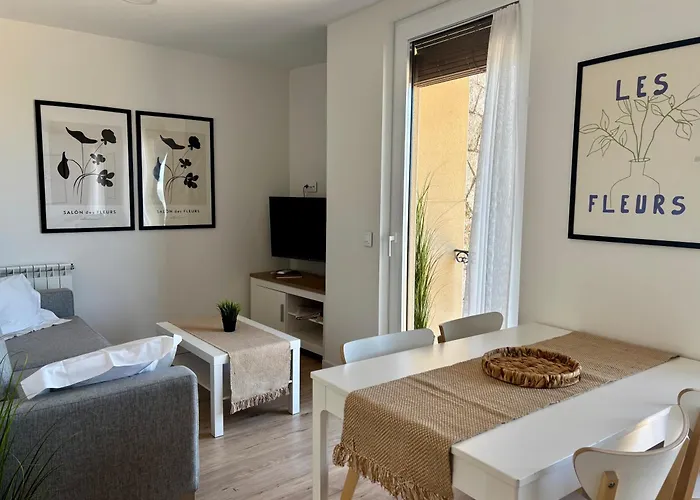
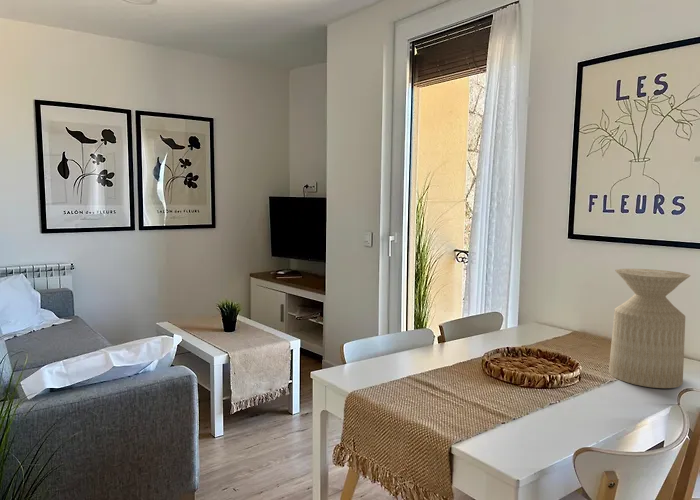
+ side table (648, 325)
